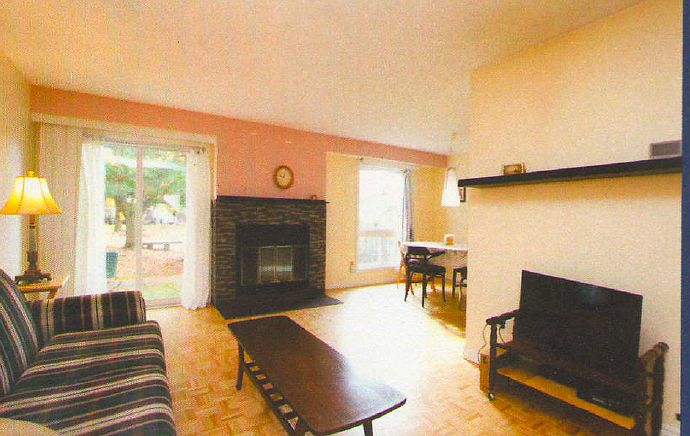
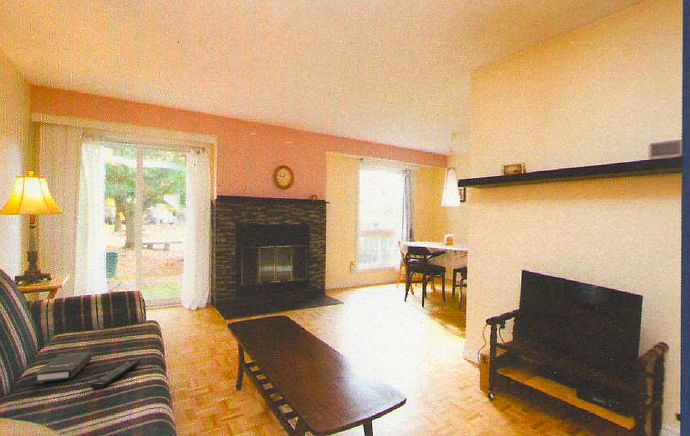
+ hardback book (65, 366)
+ remote control (116, 374)
